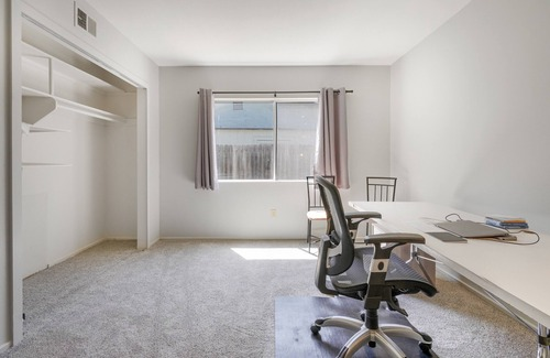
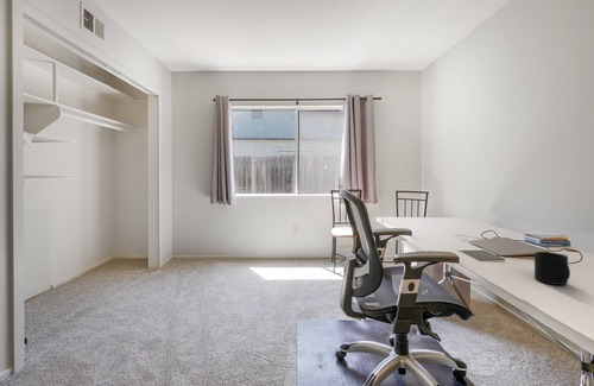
+ mug (552, 268)
